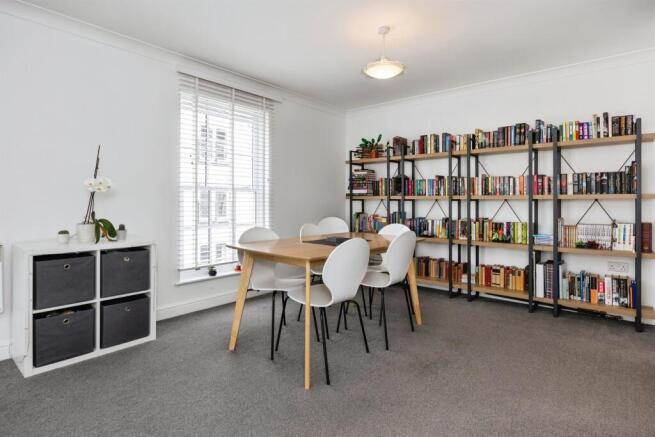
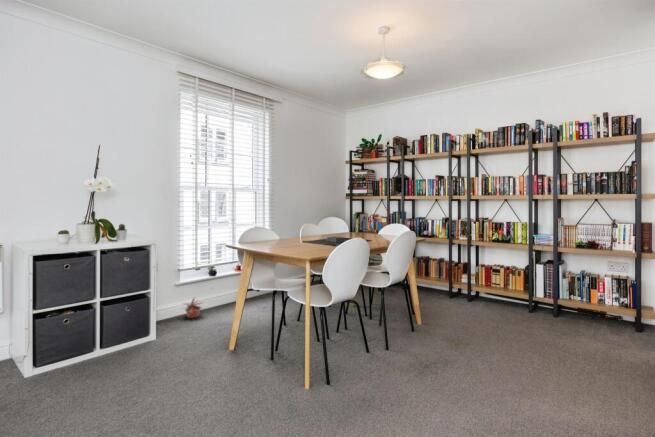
+ potted plant (193, 306)
